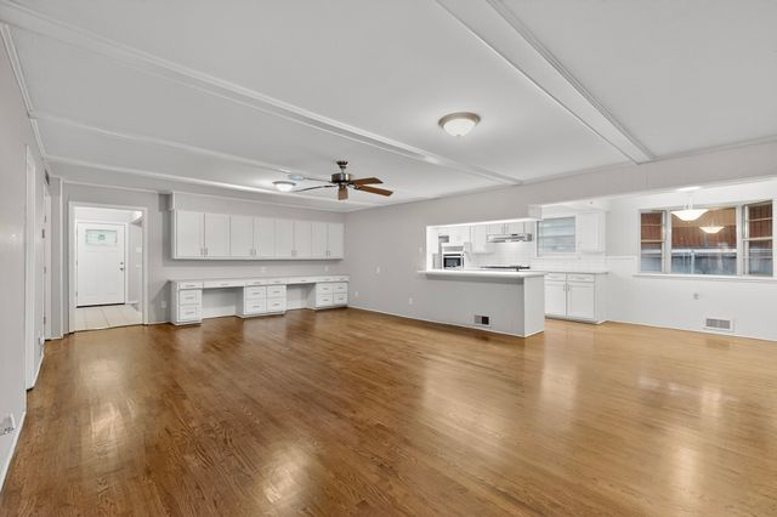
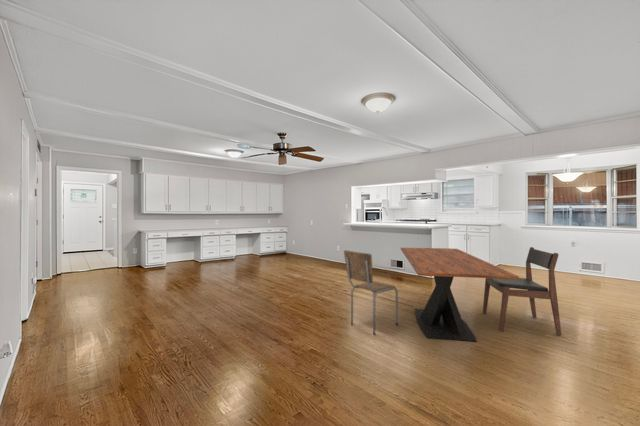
+ dining chair (371, 288)
+ dining chair (518, 286)
+ dining table (442, 290)
